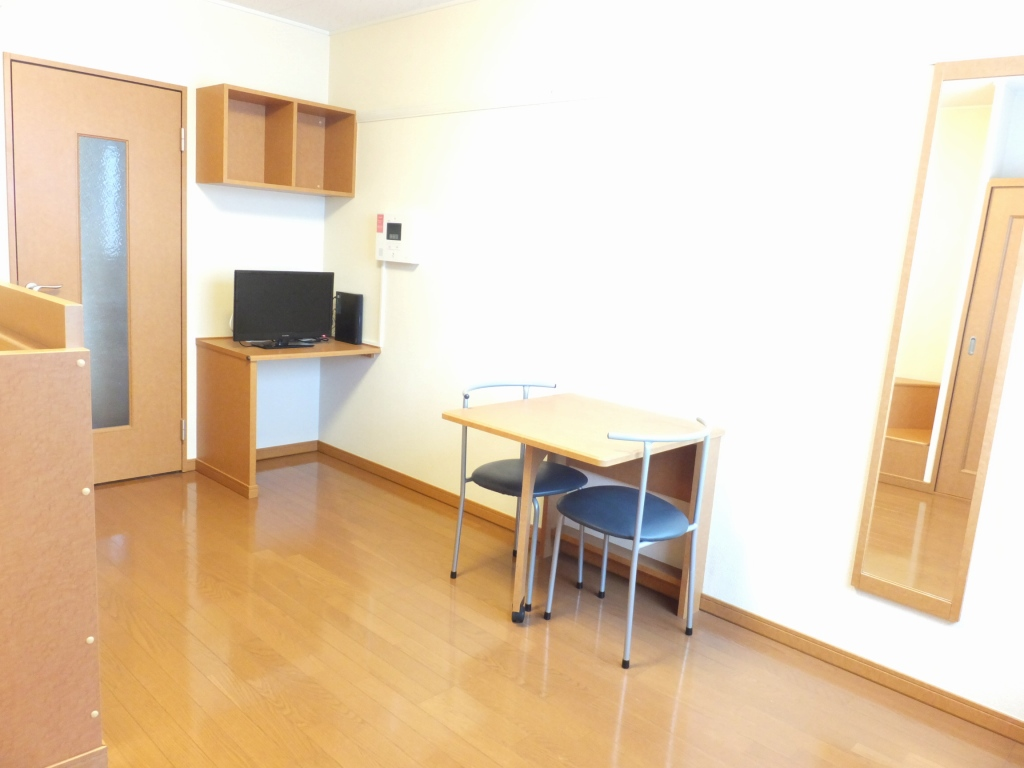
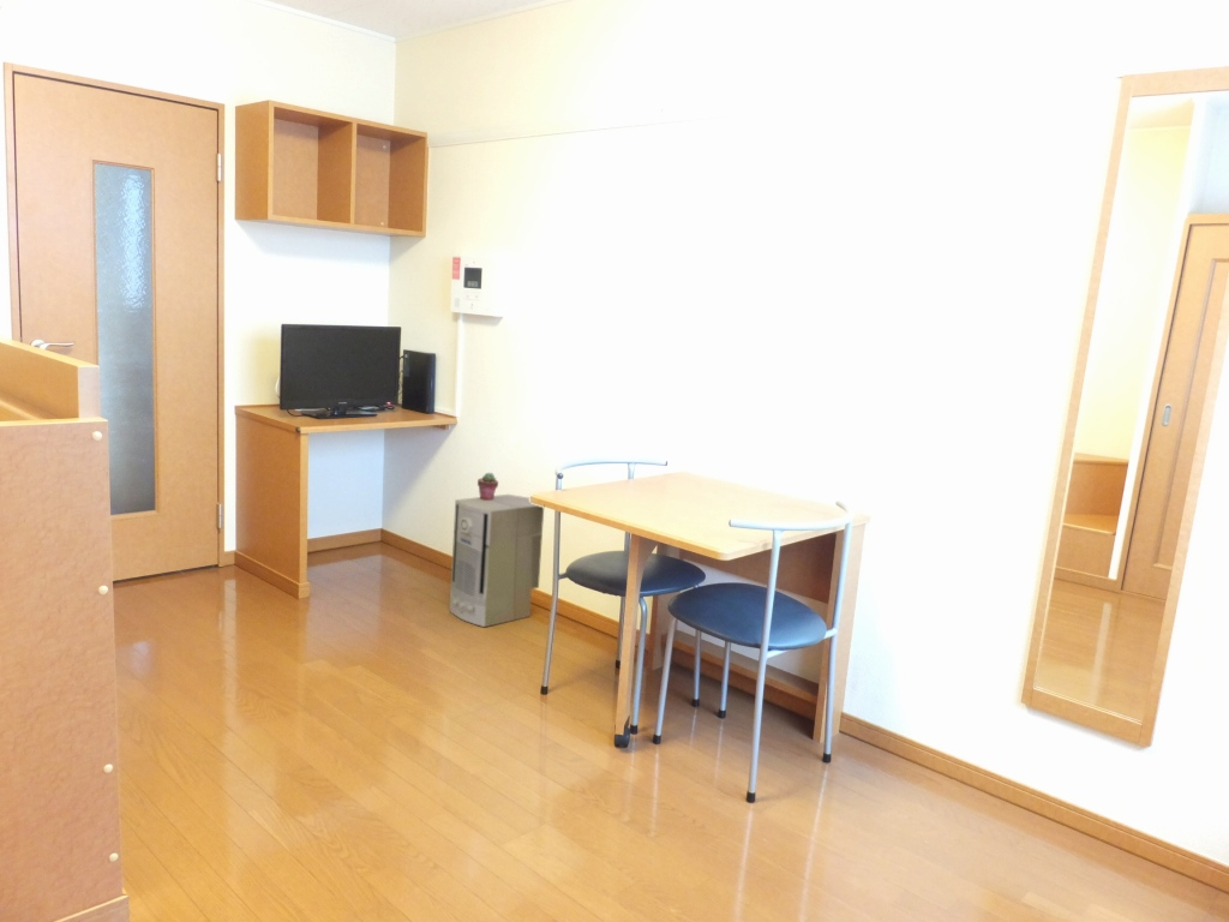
+ air purifier (496, 557)
+ potted succulent (487, 485)
